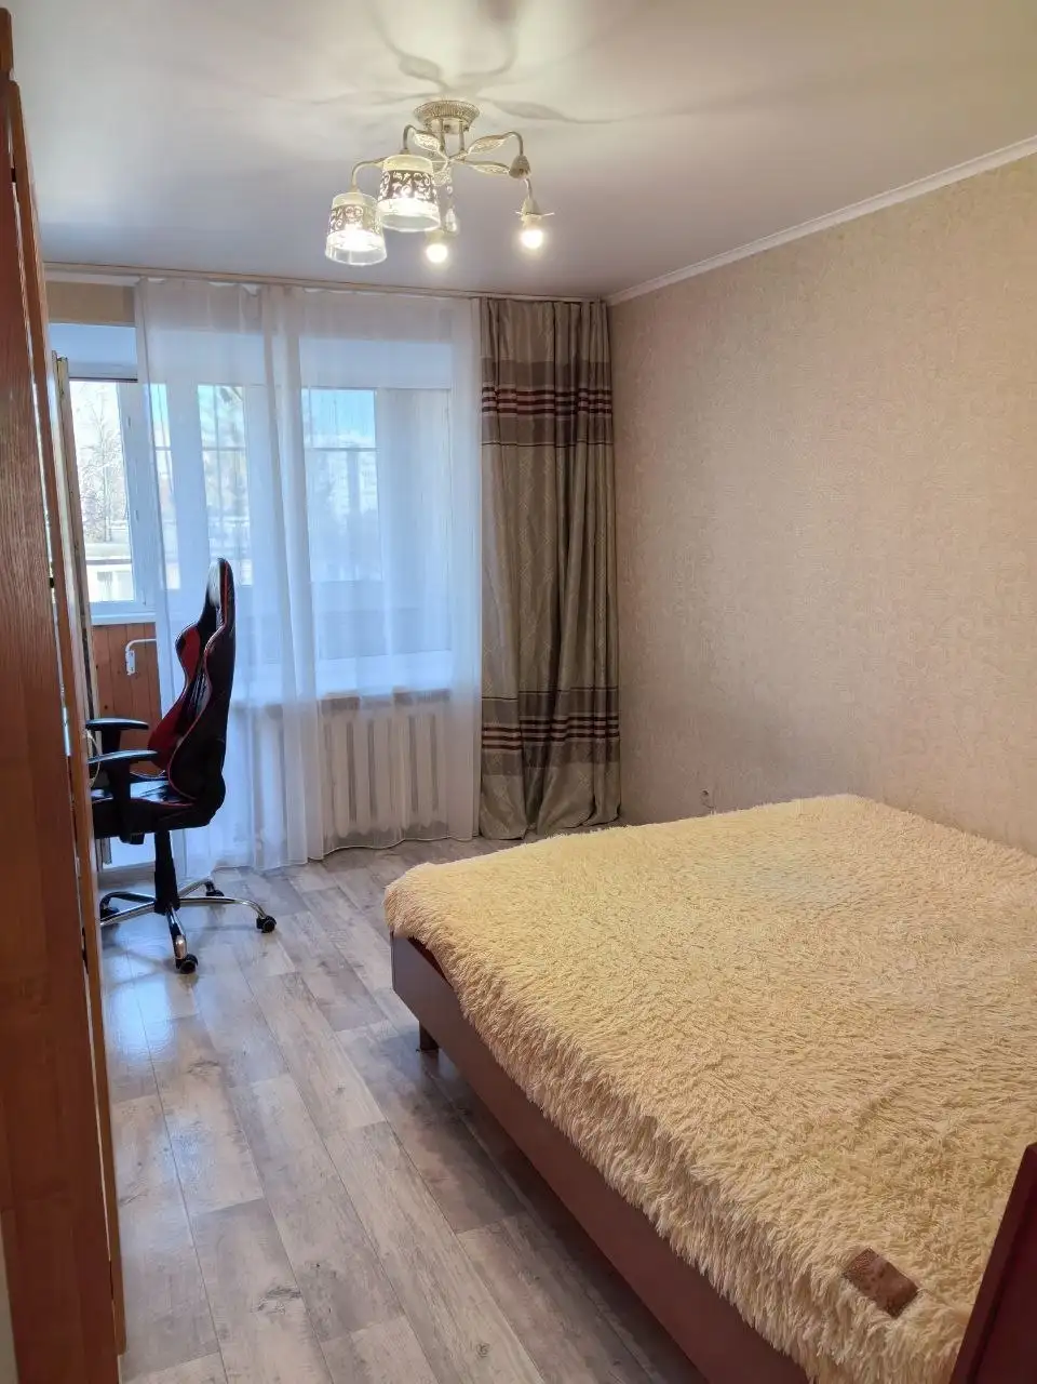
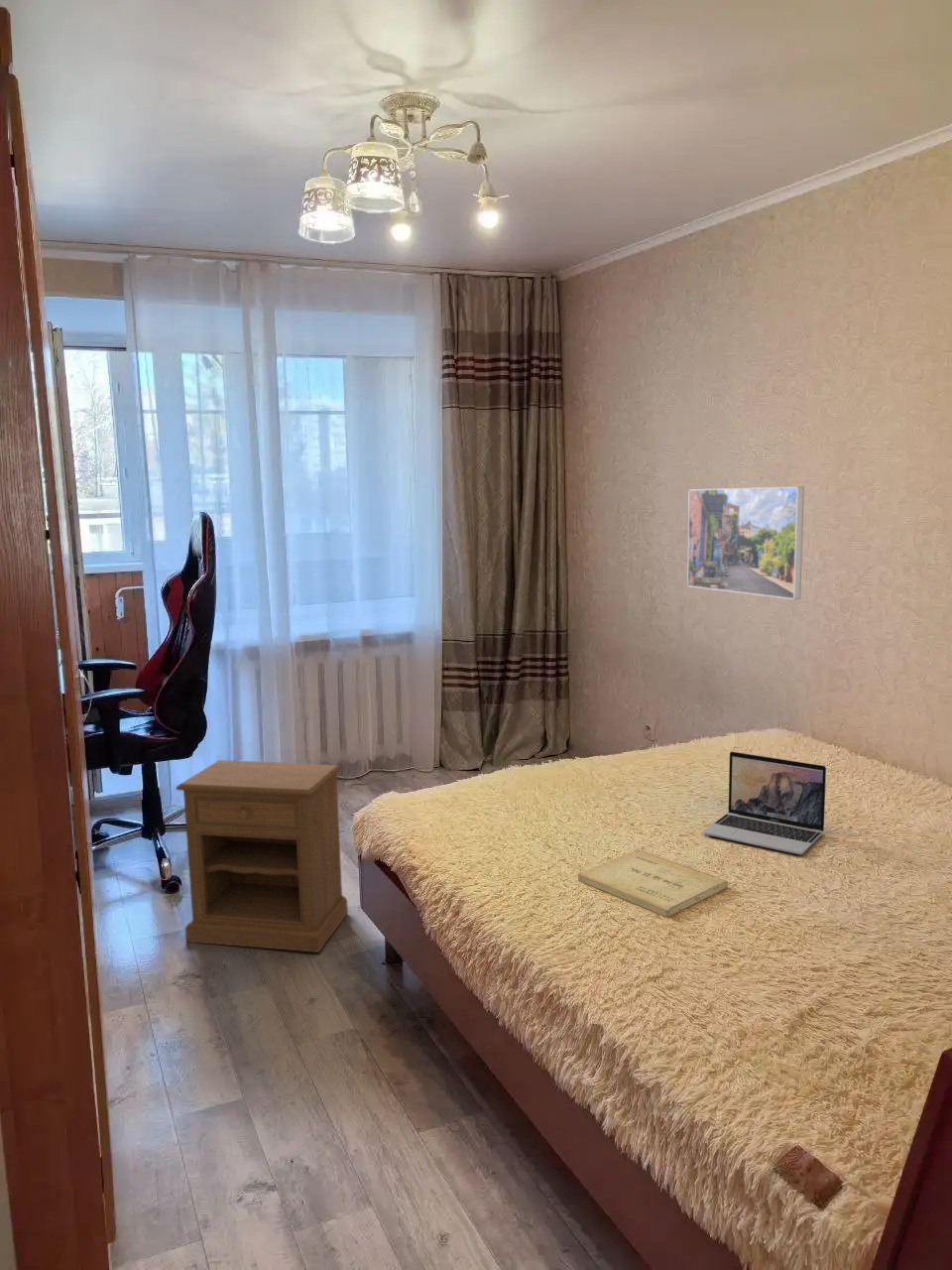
+ nightstand (265, 851)
+ laptop (764, 801)
+ book (652, 880)
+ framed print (741, 540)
